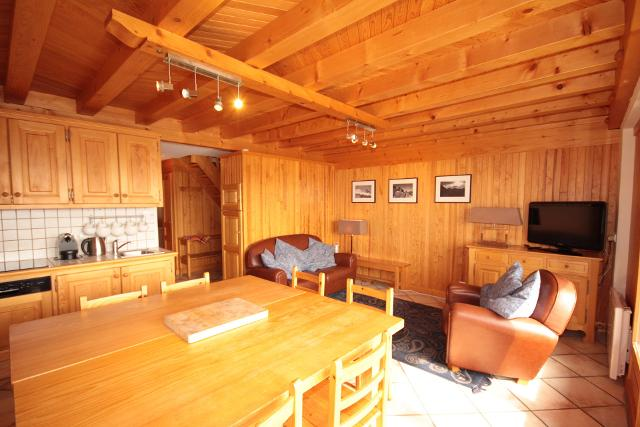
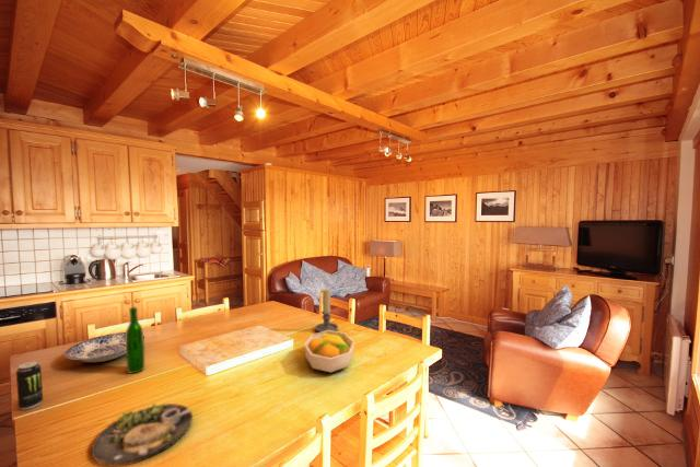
+ wine bottle (135, 339)
+ fruit bowl (329, 348)
+ dinner plate (145, 424)
+ candle holder (326, 308)
+ plate (107, 349)
+ beverage can (30, 385)
